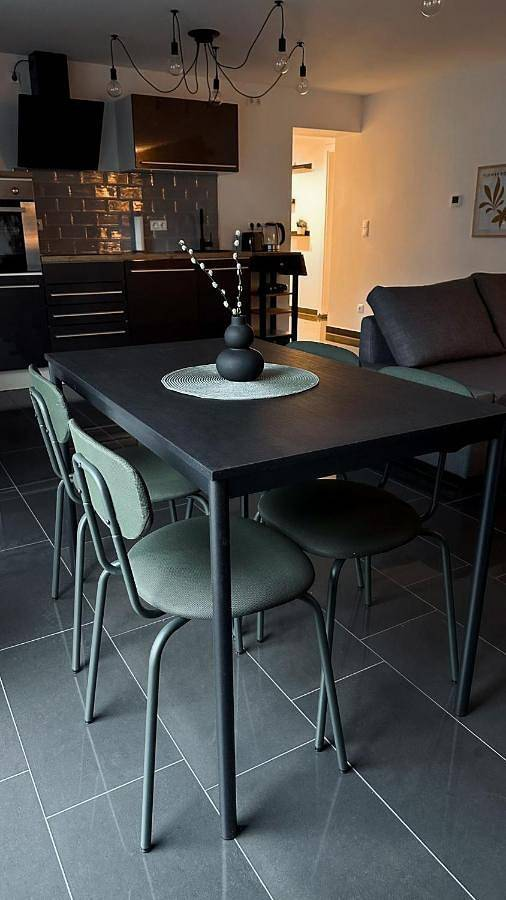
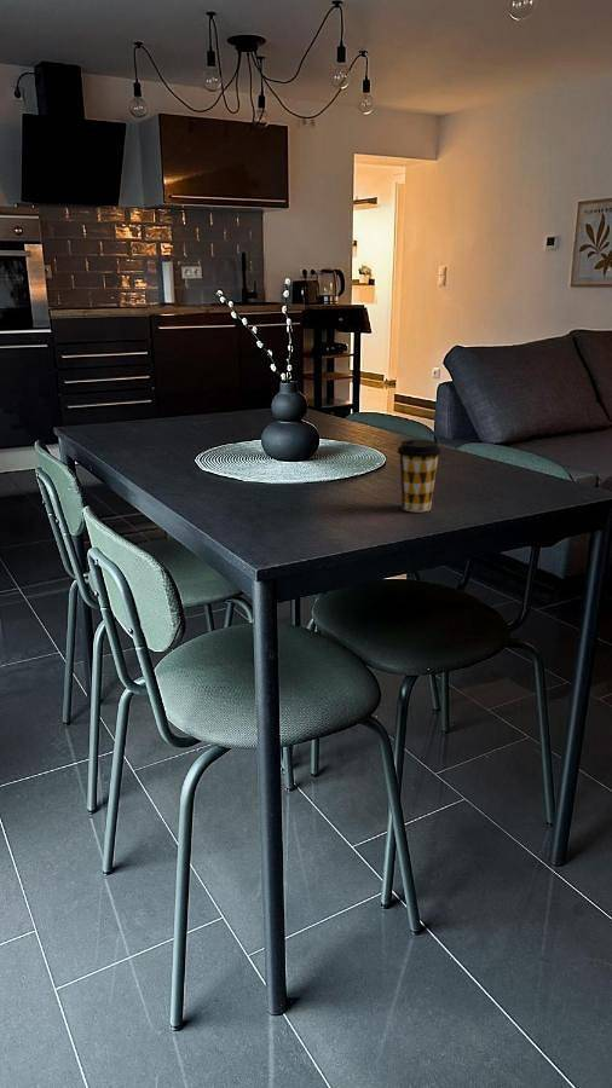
+ coffee cup (417, 475)
